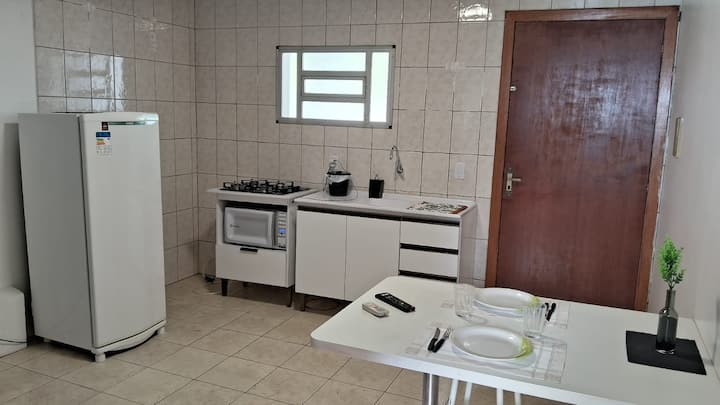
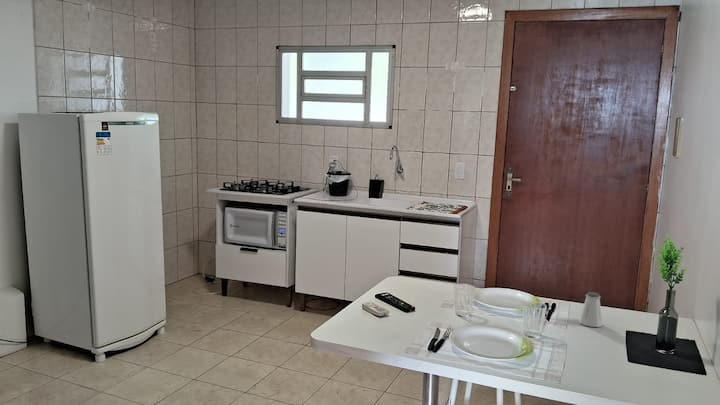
+ saltshaker (591, 308)
